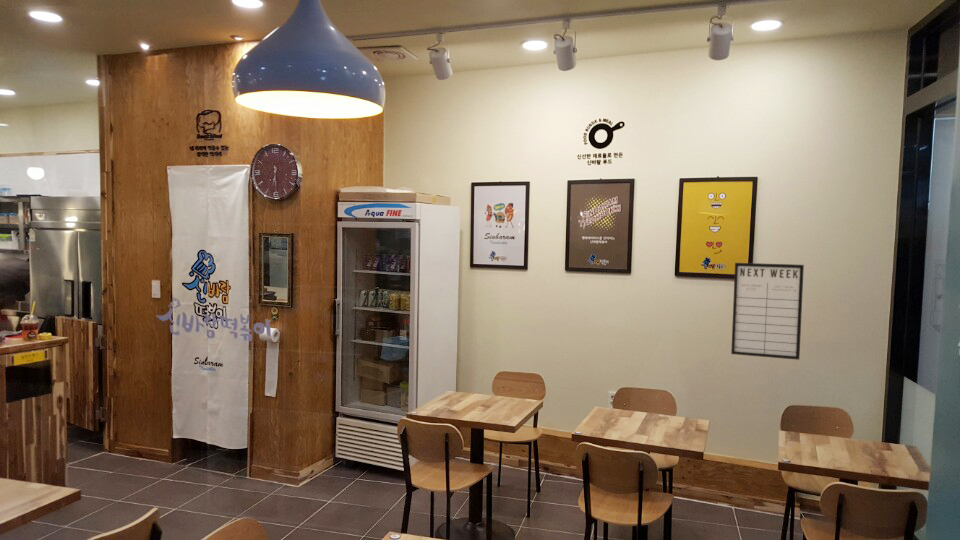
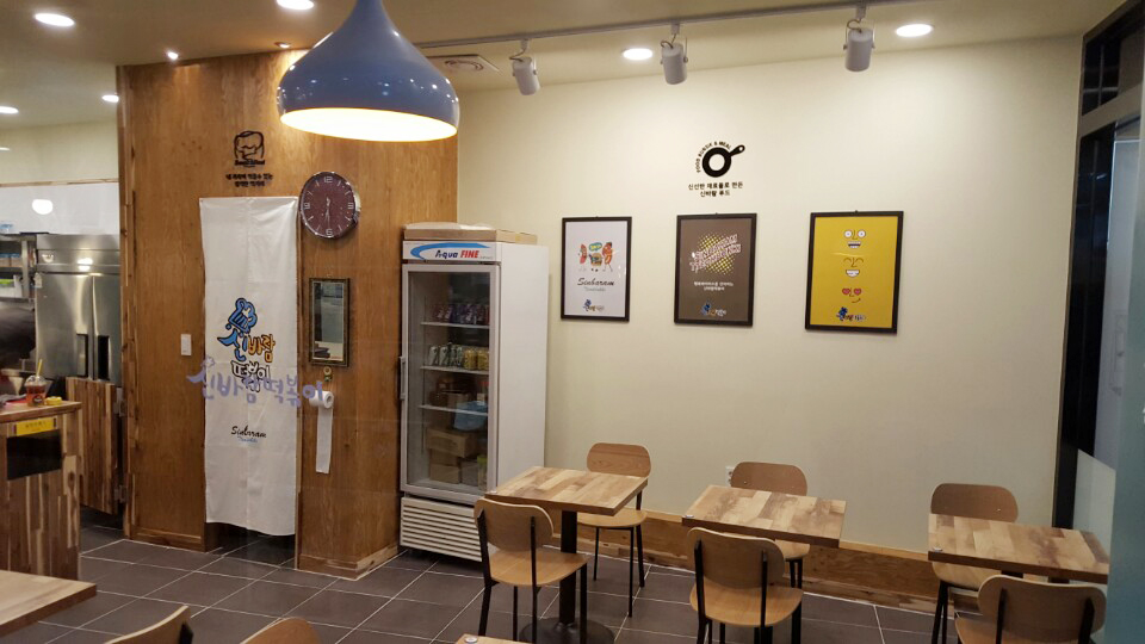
- writing board (766, 310)
